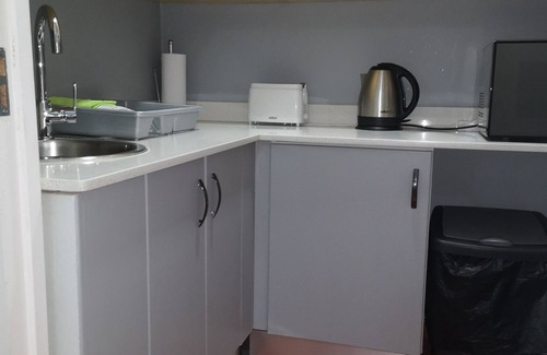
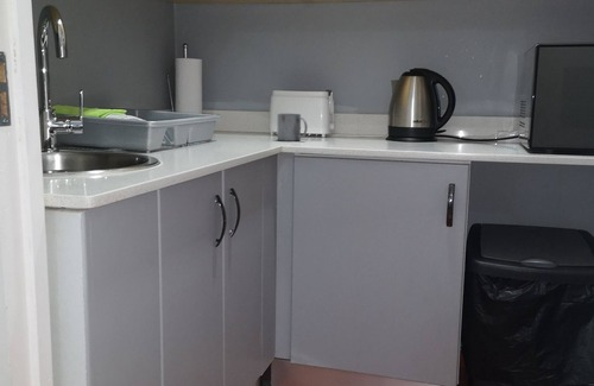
+ mug (292, 127)
